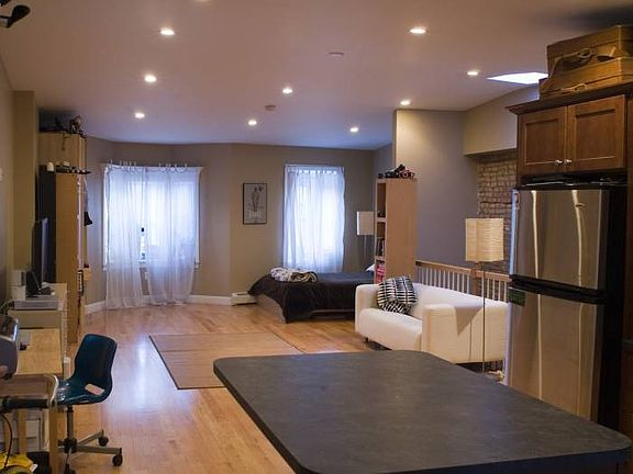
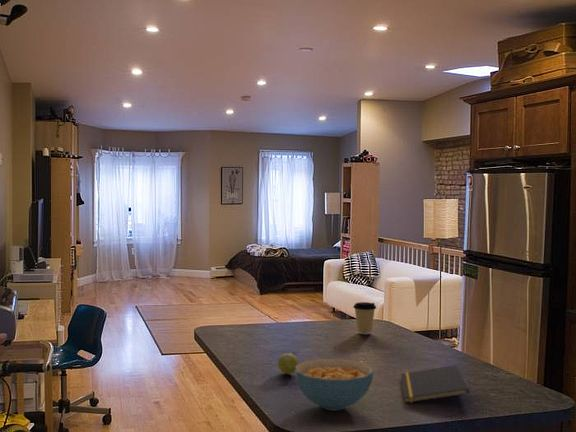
+ coffee cup (364, 317)
+ fruit (288, 363)
+ cereal bowl (333, 387)
+ notepad (432, 382)
